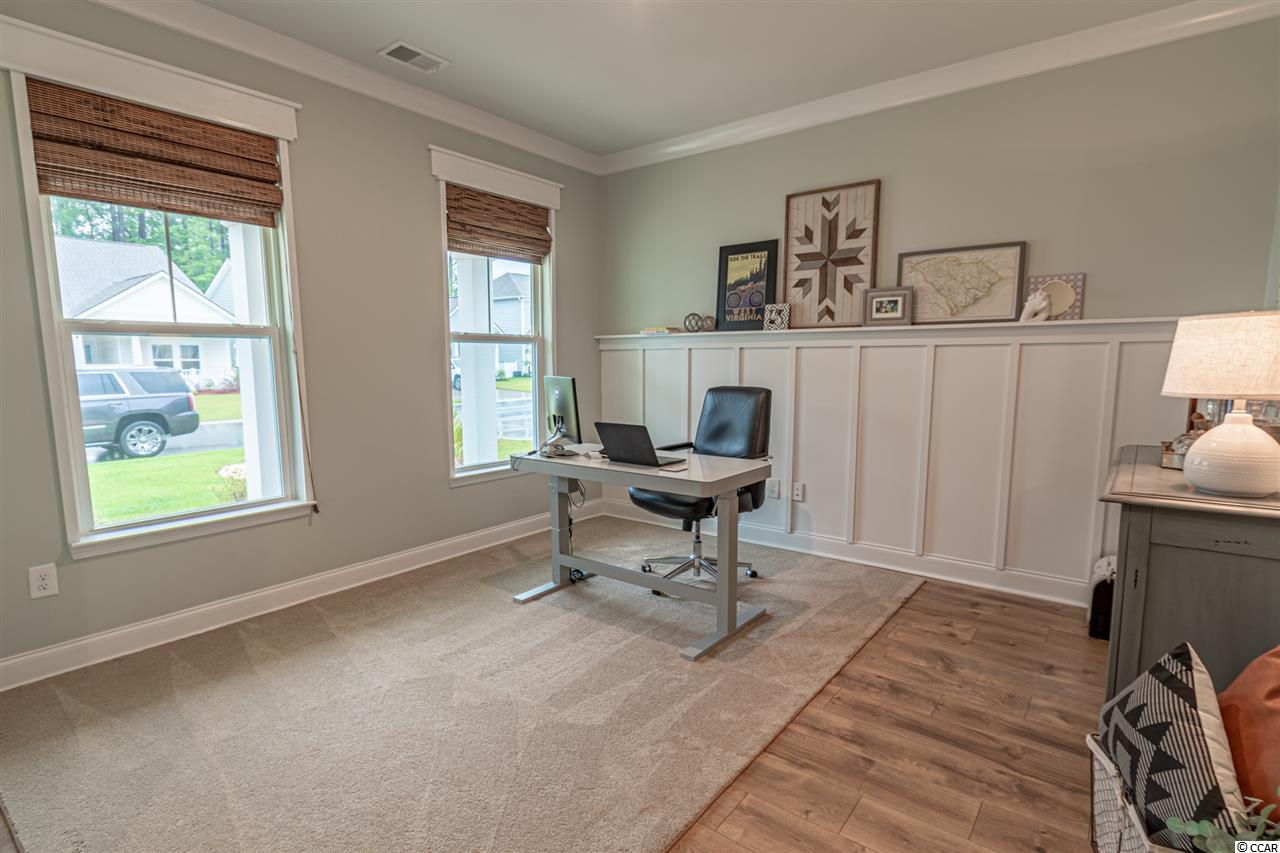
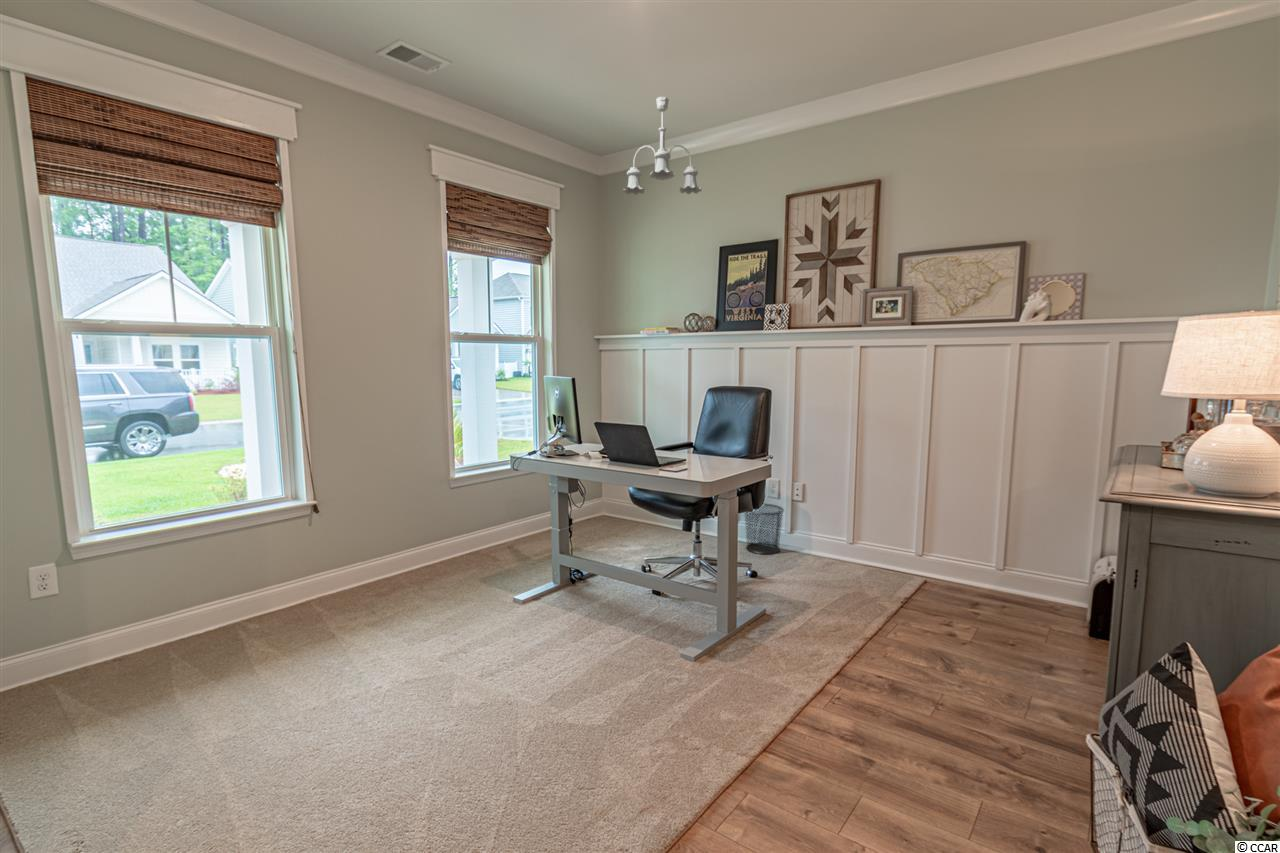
+ waste bin (763, 528)
+ ceiling light fixture (662, 140)
